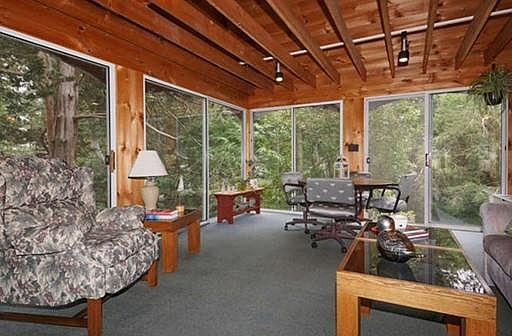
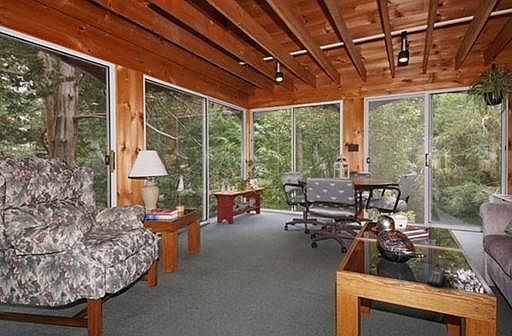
+ remote control (436, 276)
